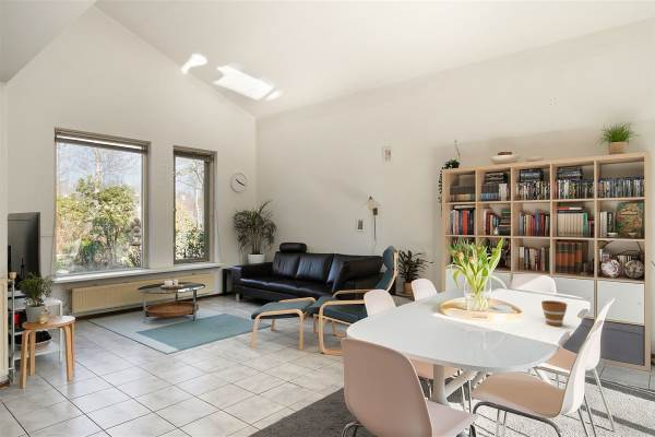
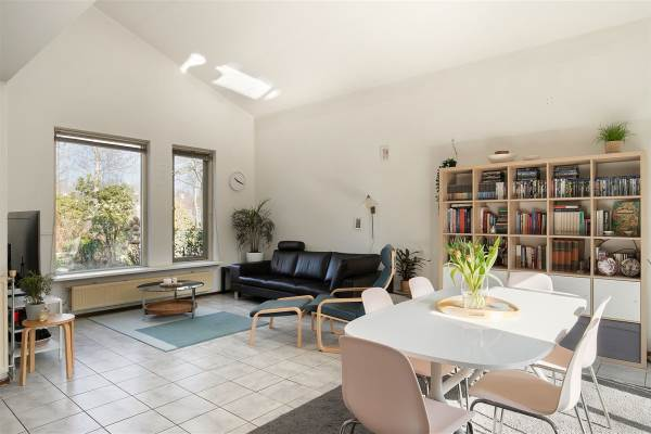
- cup (555, 312)
